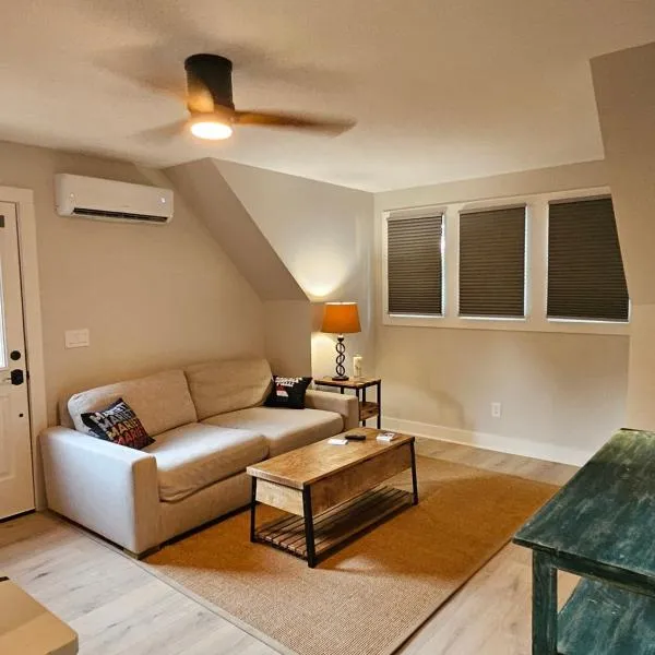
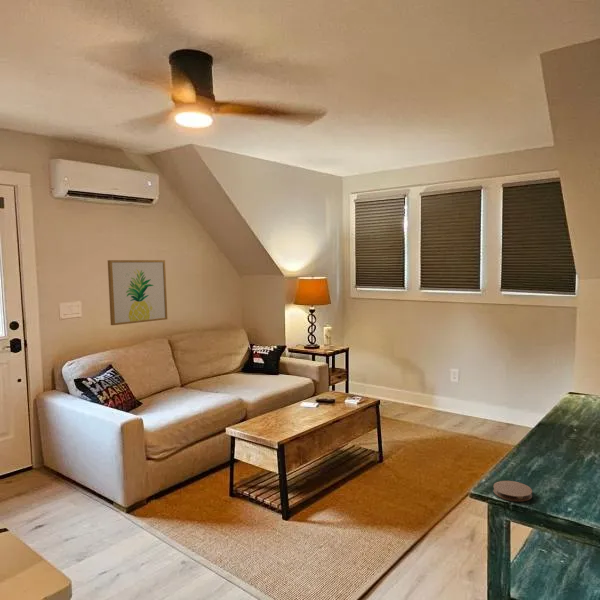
+ coaster (512, 490)
+ wall art (139, 291)
